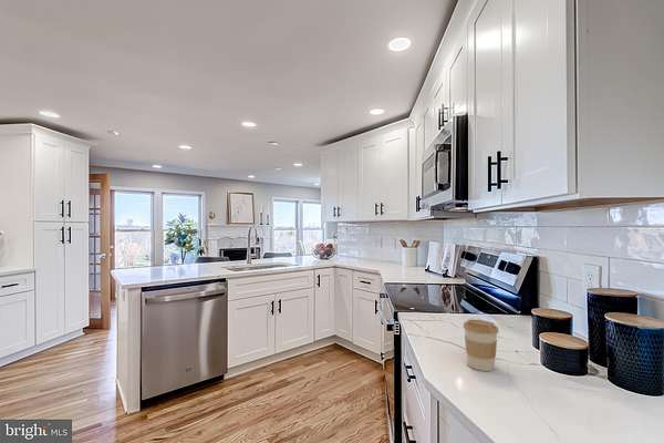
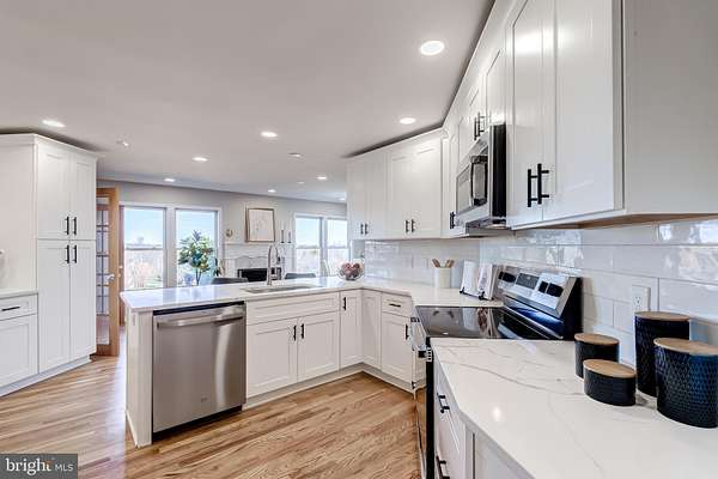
- coffee cup (480, 342)
